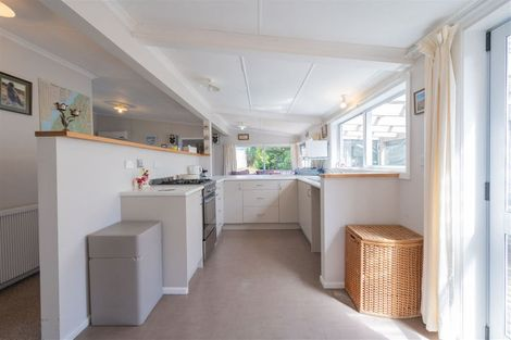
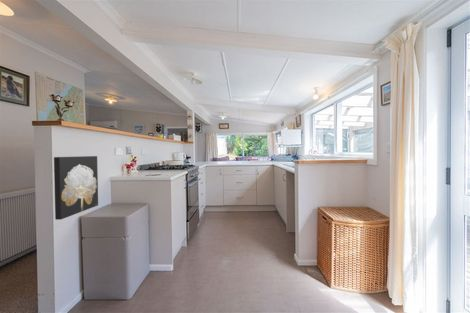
+ wall art (78, 184)
